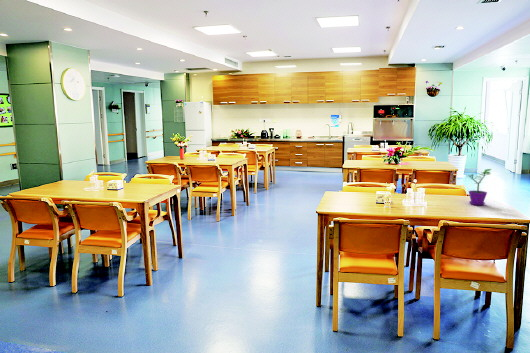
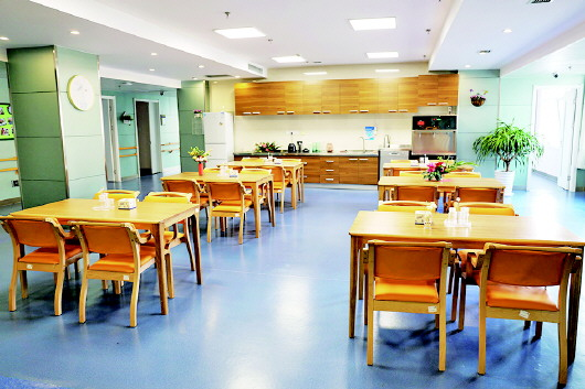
- flower pot (478, 185)
